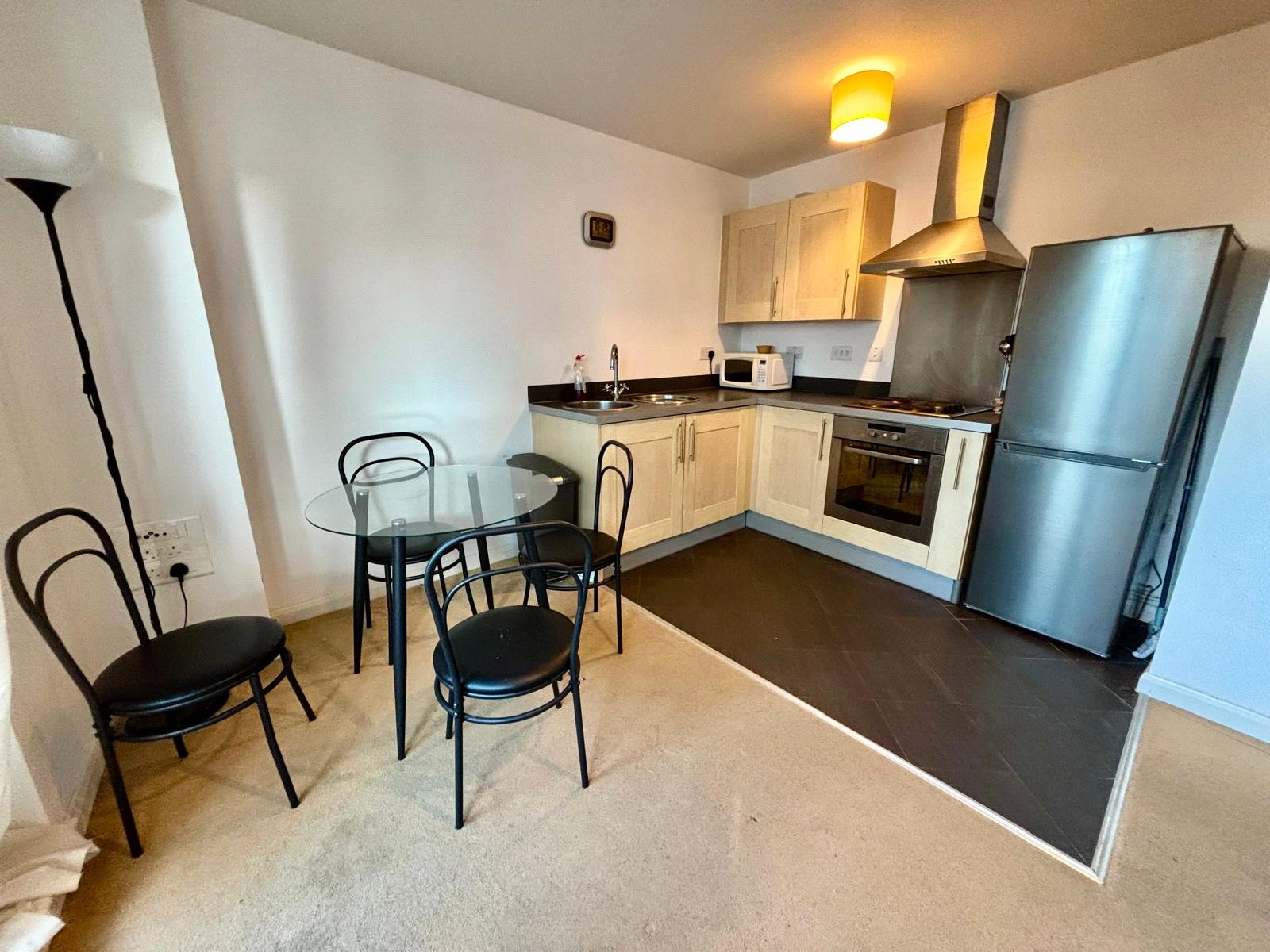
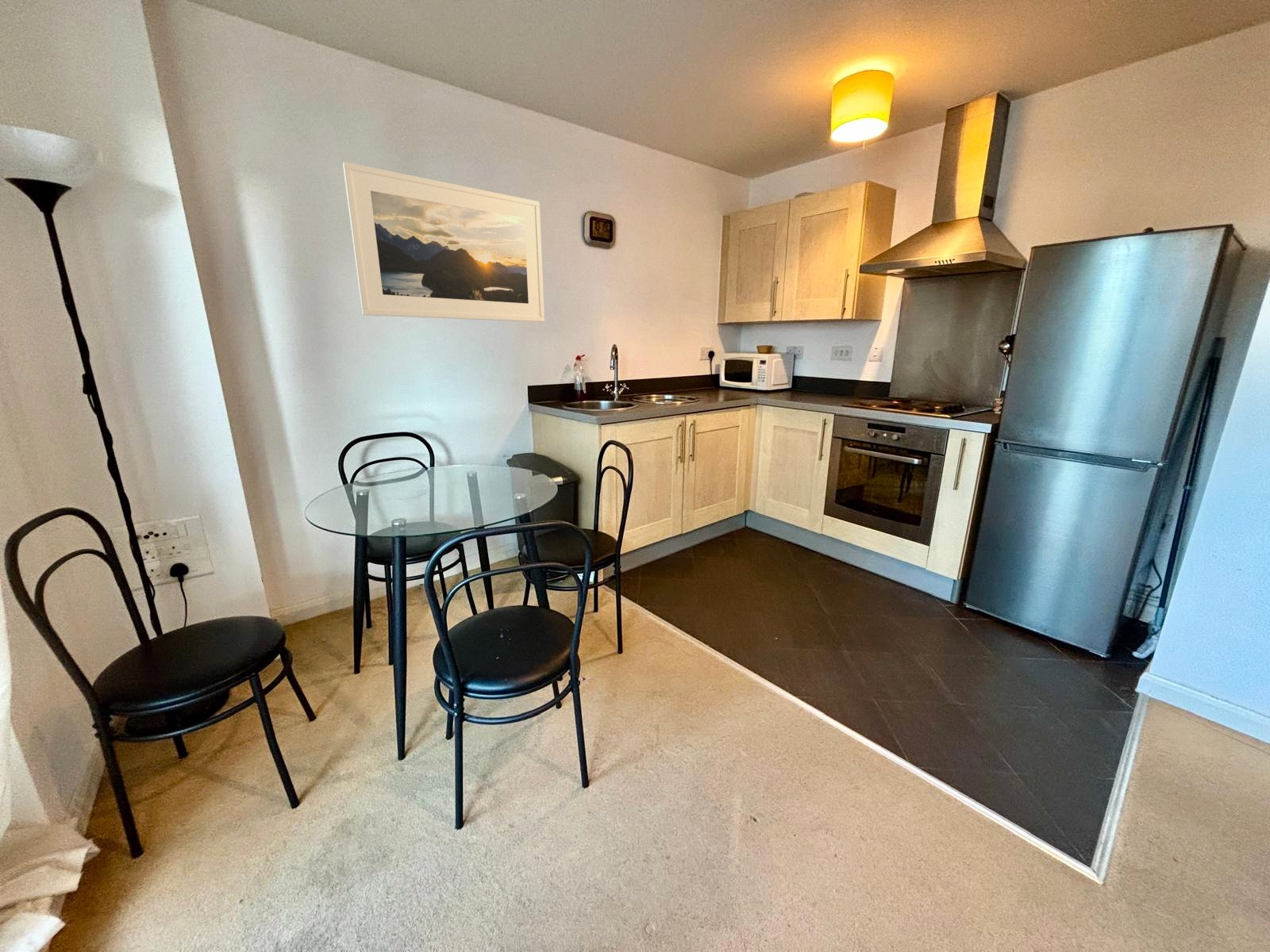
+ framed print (458, 253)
